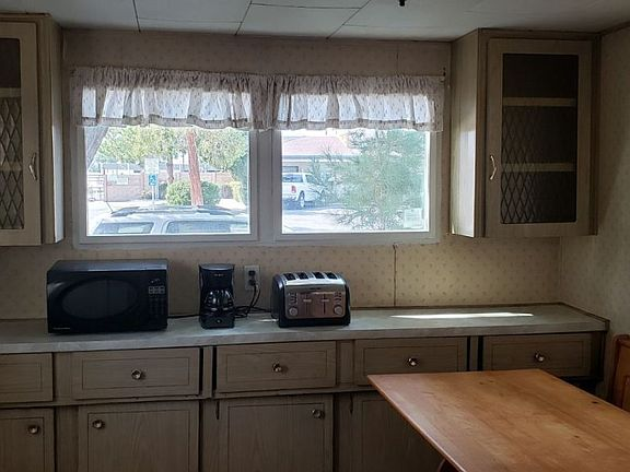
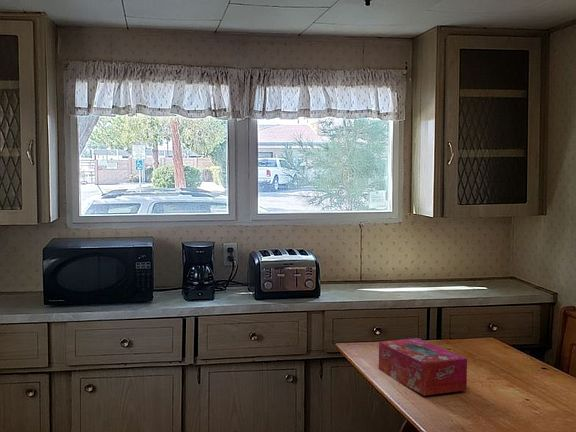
+ tissue box (420, 364)
